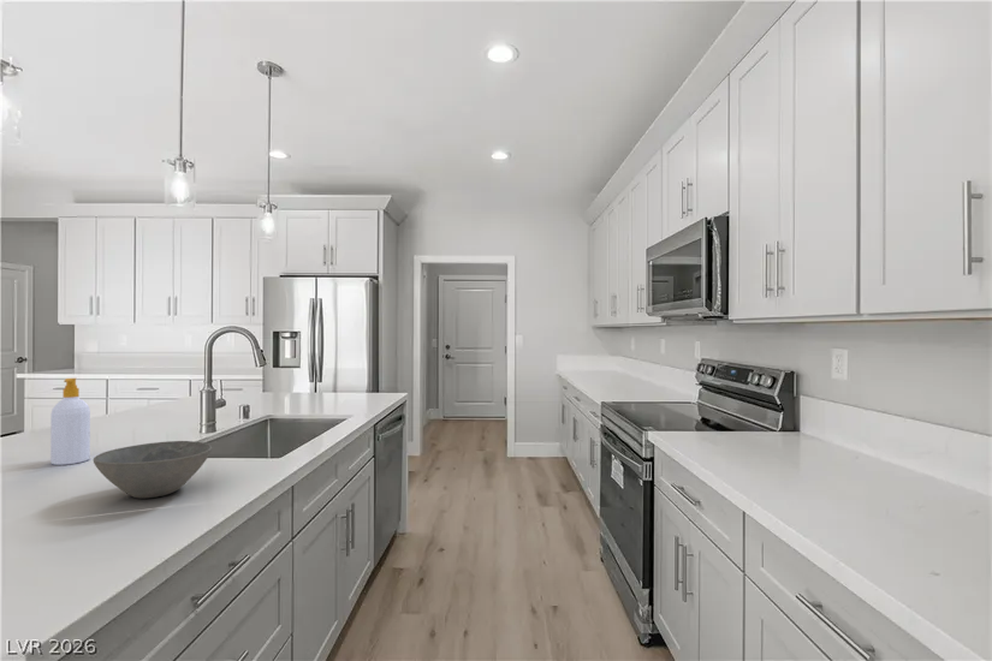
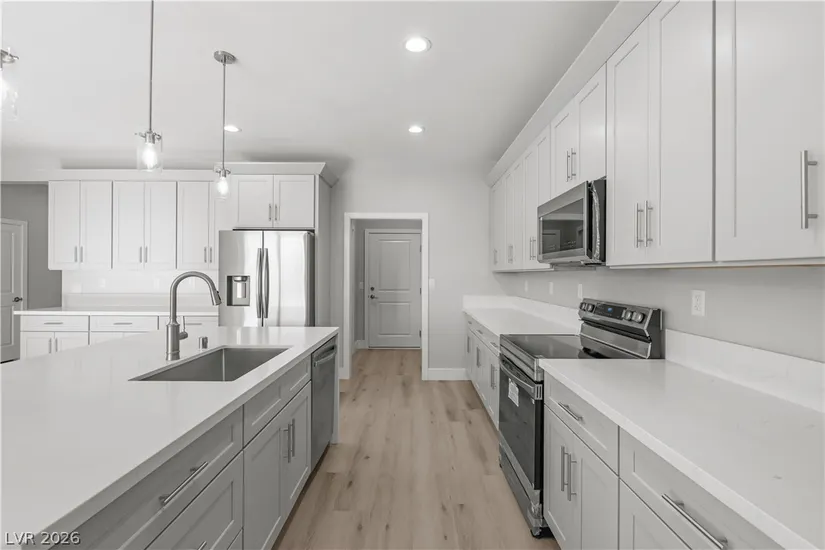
- soap bottle (70, 419)
- bowl (155, 471)
